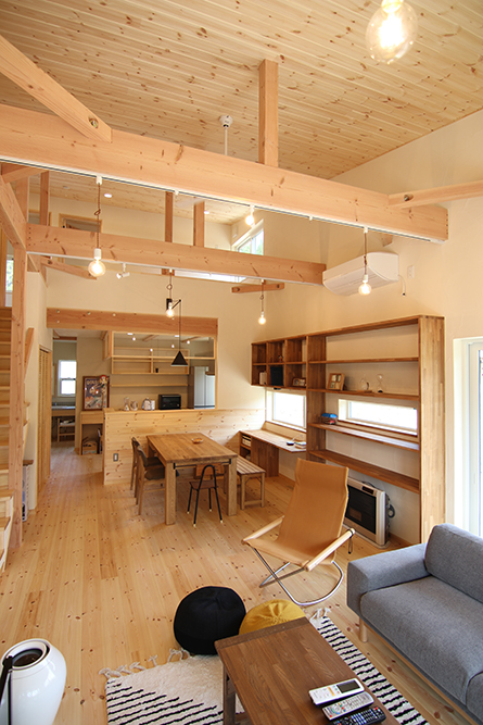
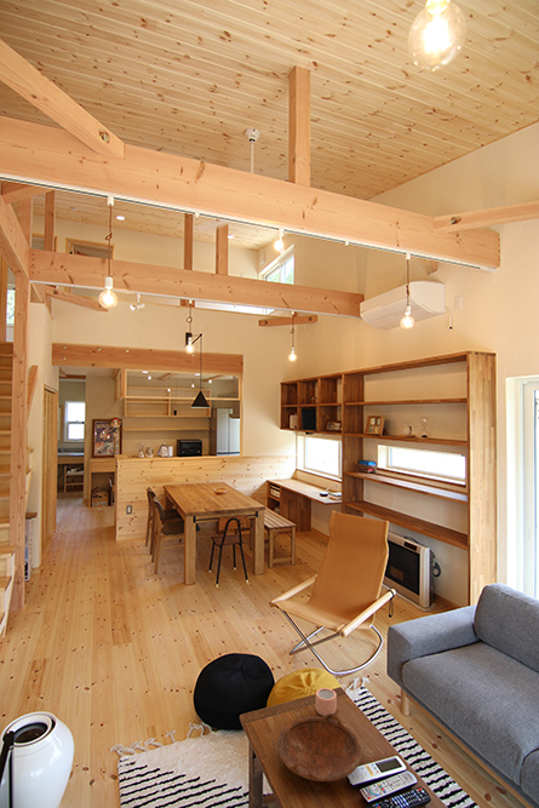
+ mug (327, 700)
+ bowl (319, 749)
